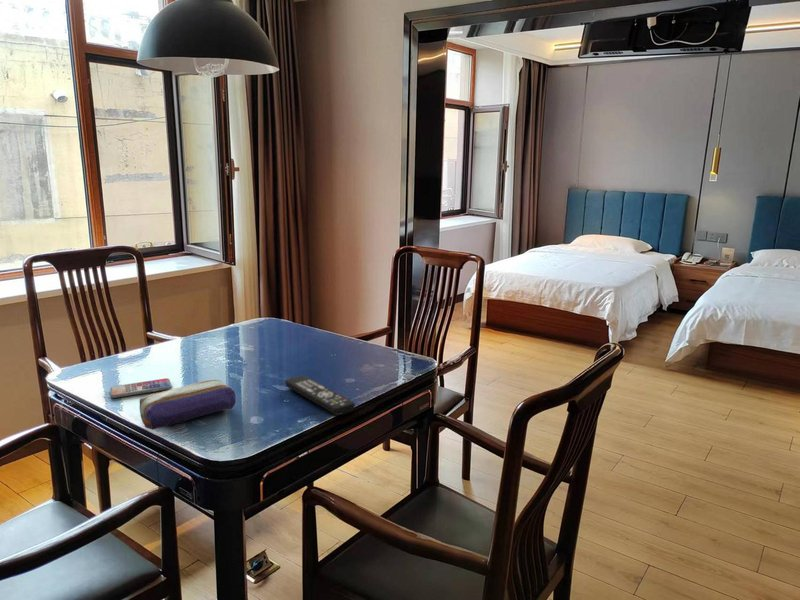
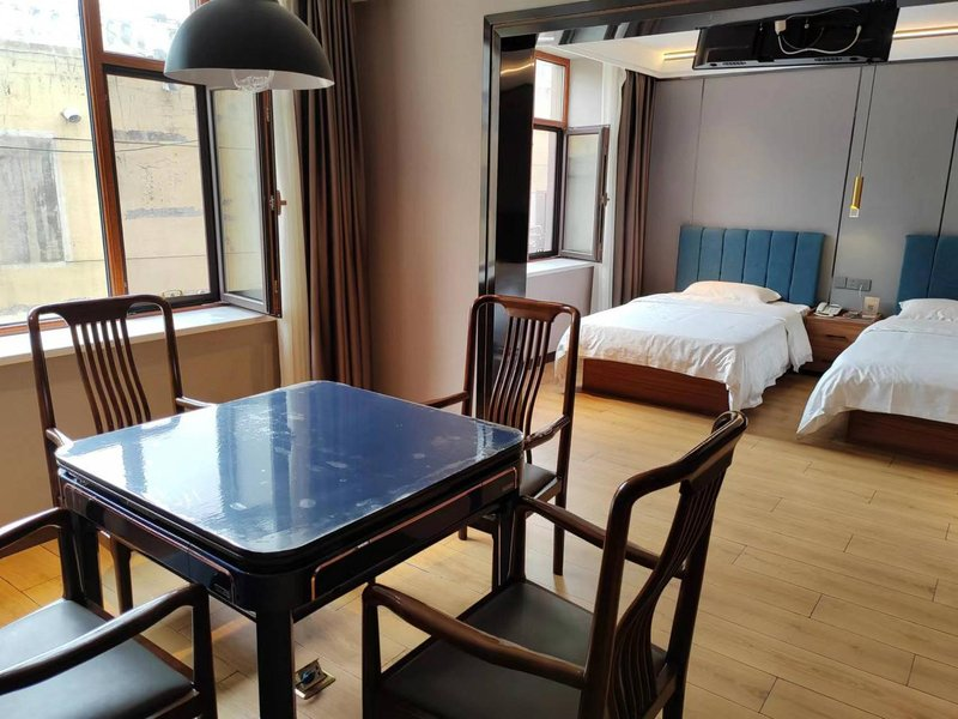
- smartphone (141, 387)
- remote control (318, 394)
- pencil case (189, 402)
